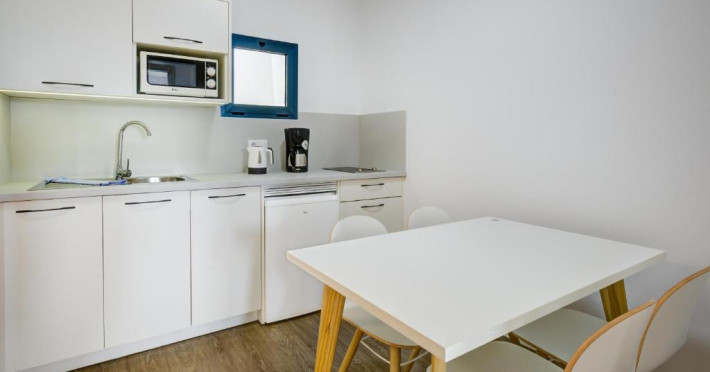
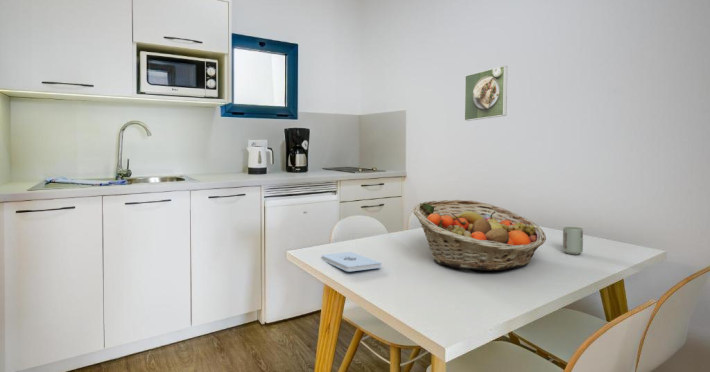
+ cup (572, 240)
+ notepad (349, 260)
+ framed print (484, 94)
+ fruit basket (478, 231)
